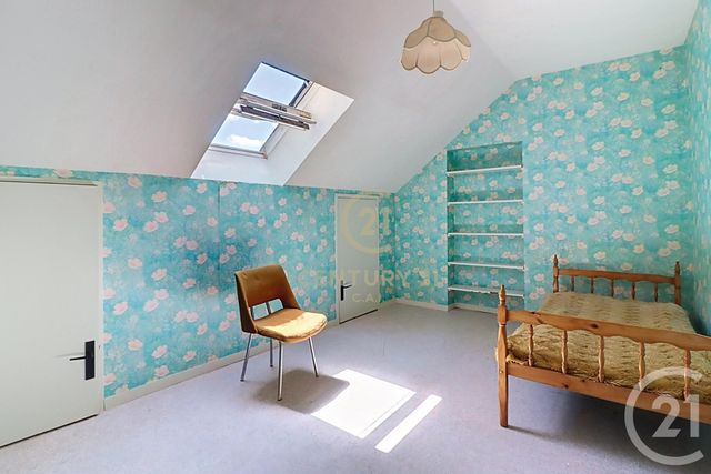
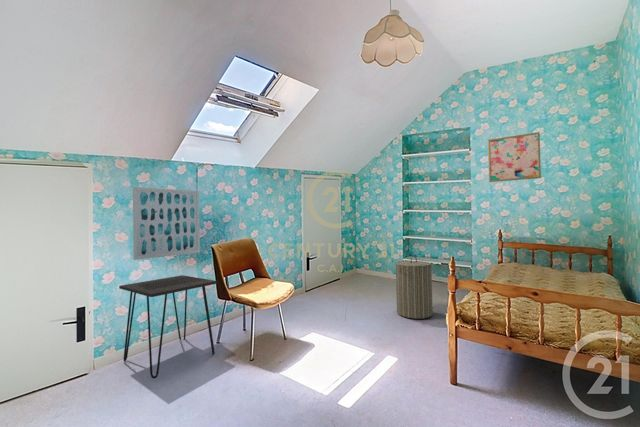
+ laundry hamper (413, 284)
+ wall art (513, 158)
+ wall art (169, 222)
+ desk (164, 318)
